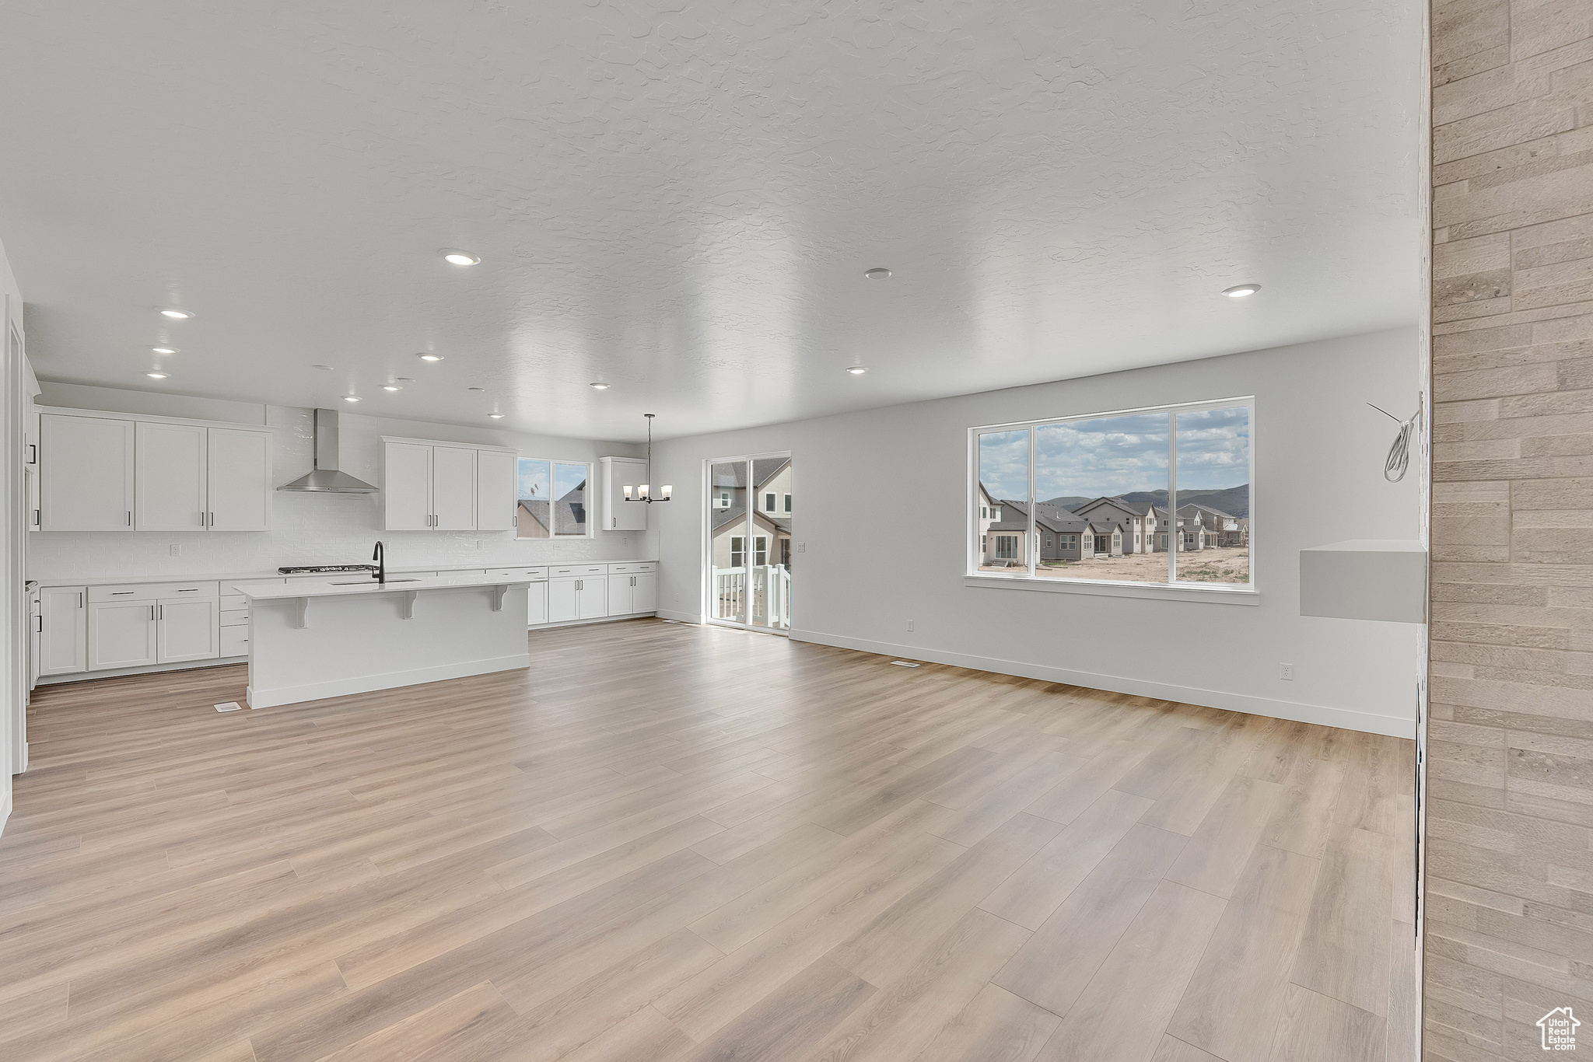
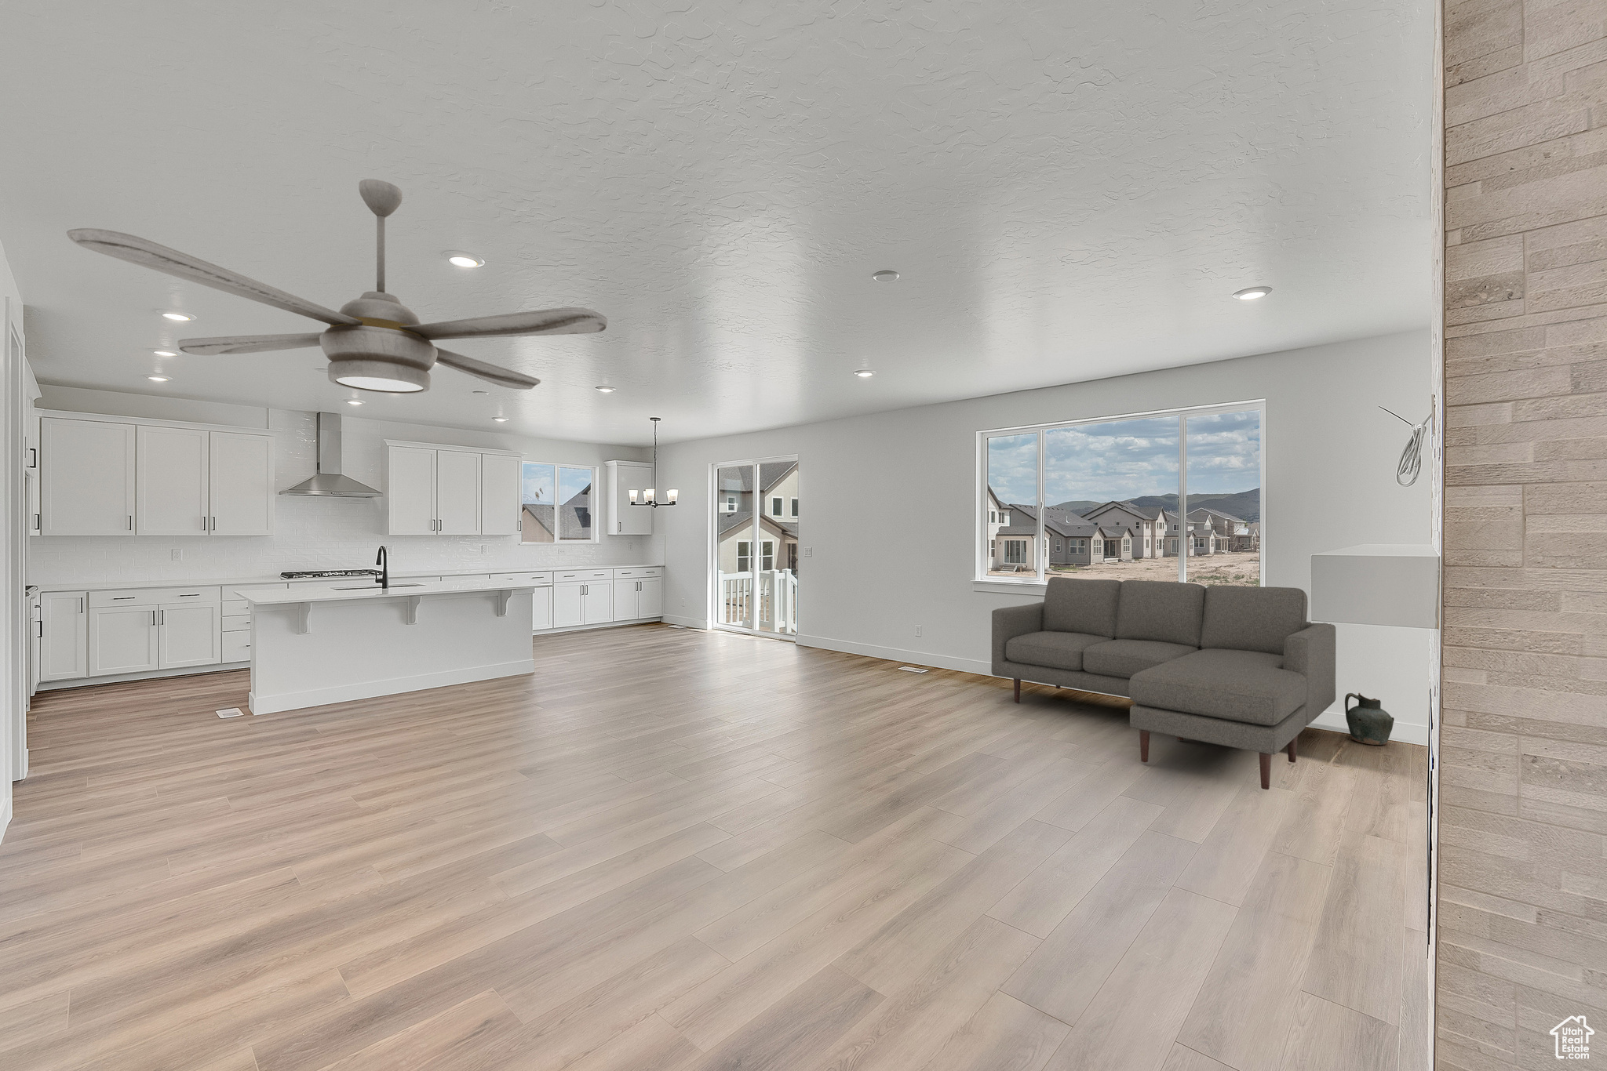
+ ceiling fan (380, 287)
+ sofa (1129, 655)
+ ceramic jug (1368, 717)
